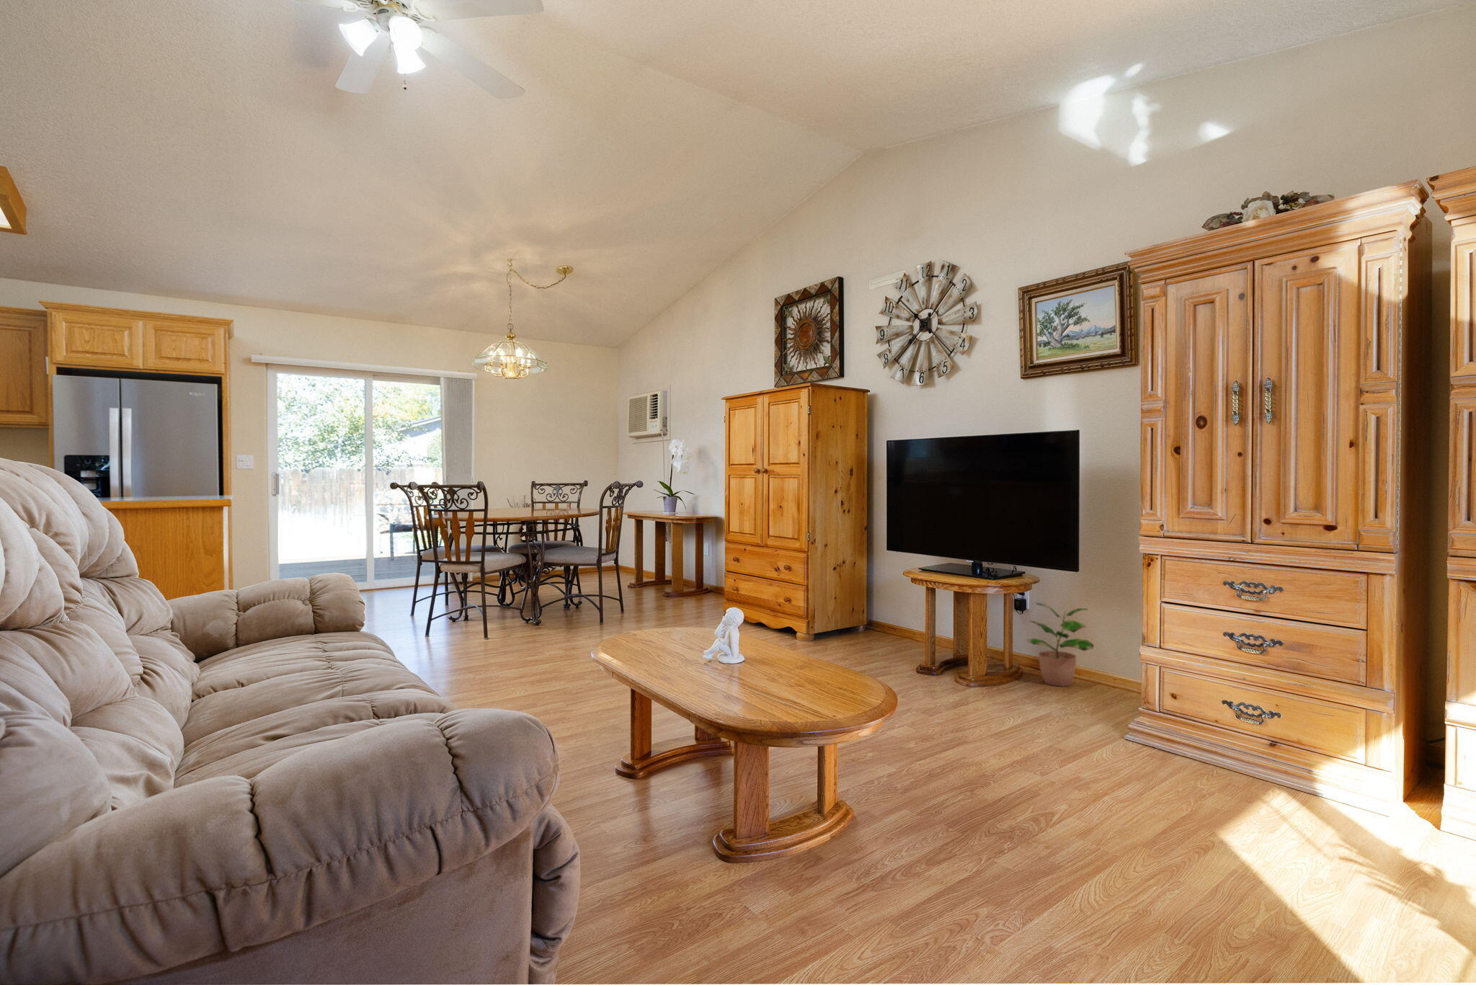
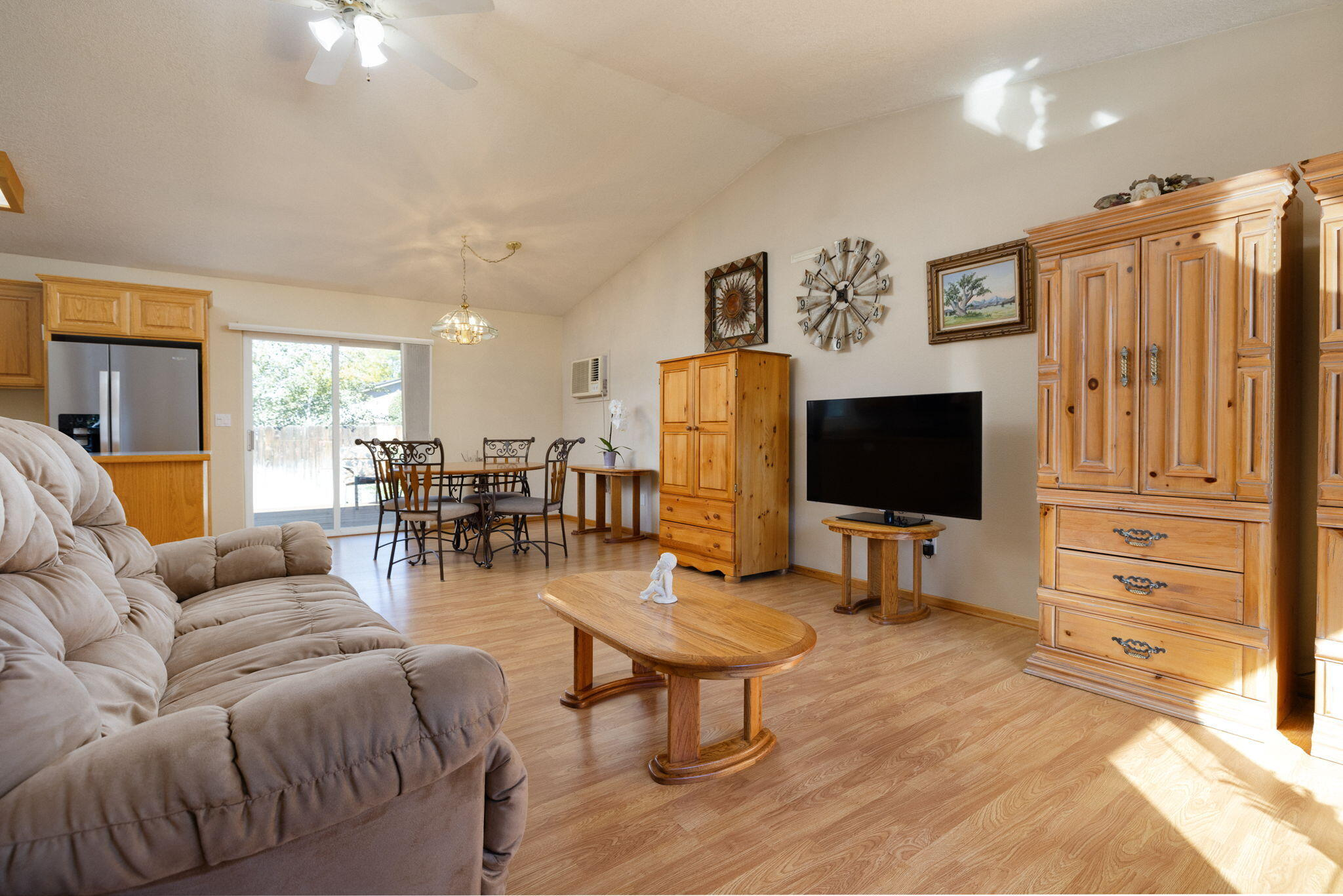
- potted plant (1061, 643)
